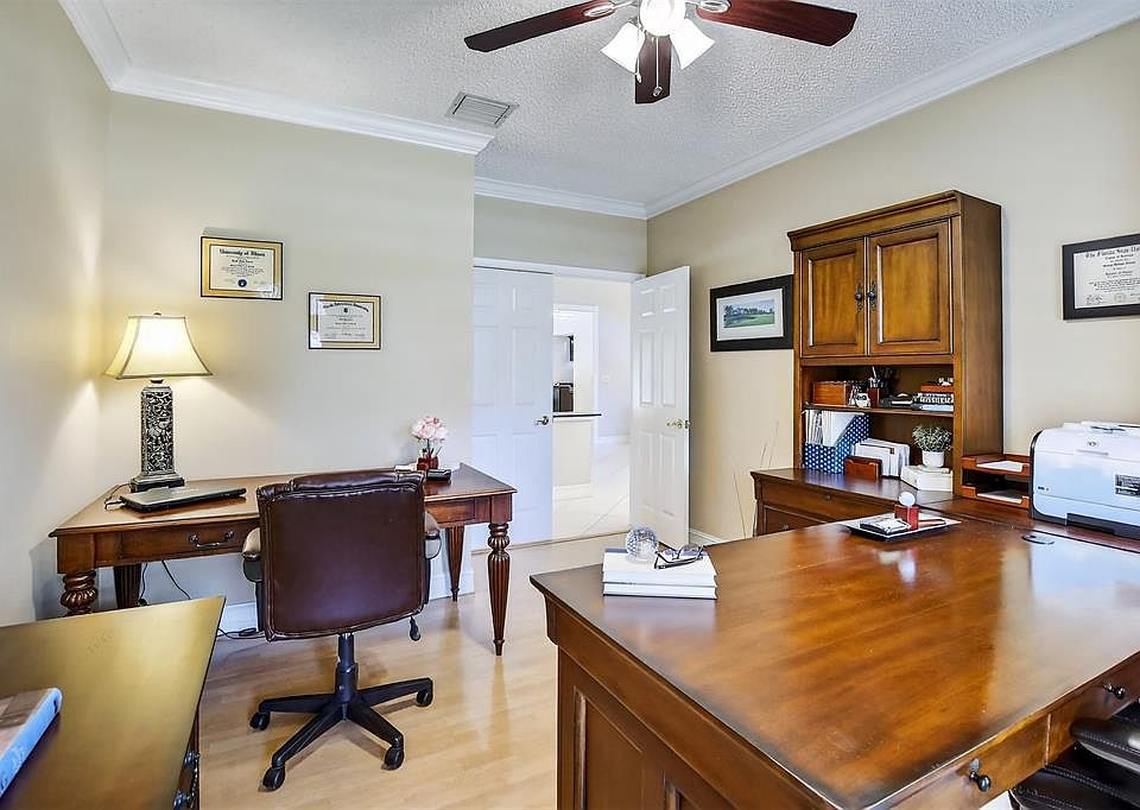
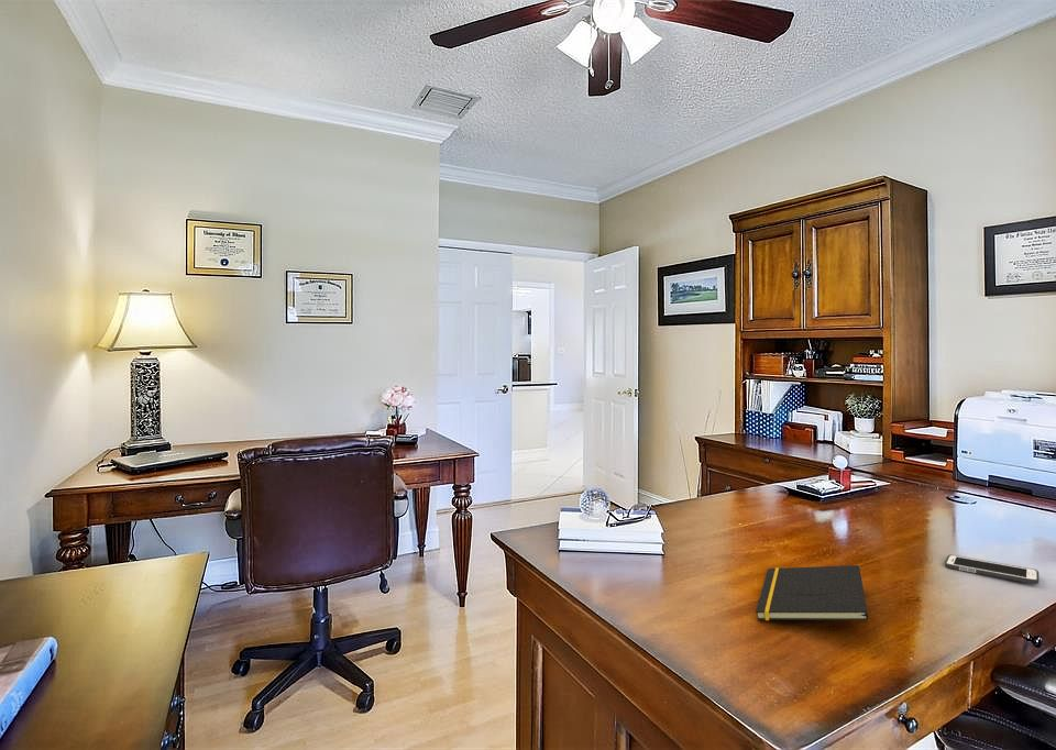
+ notepad (811, 591)
+ cell phone (990, 569)
